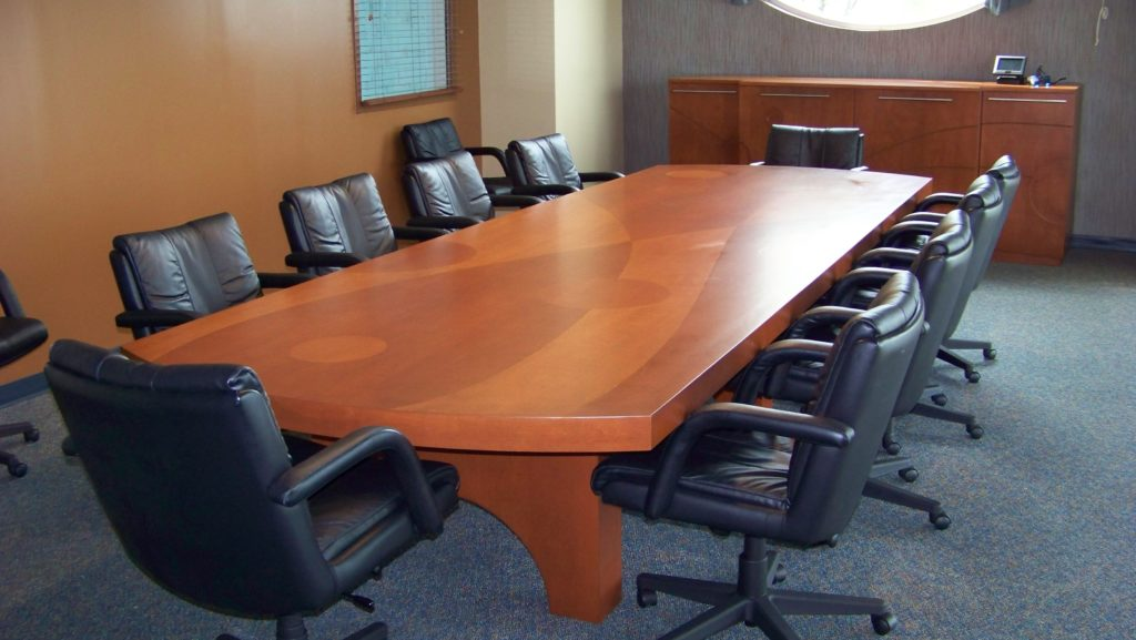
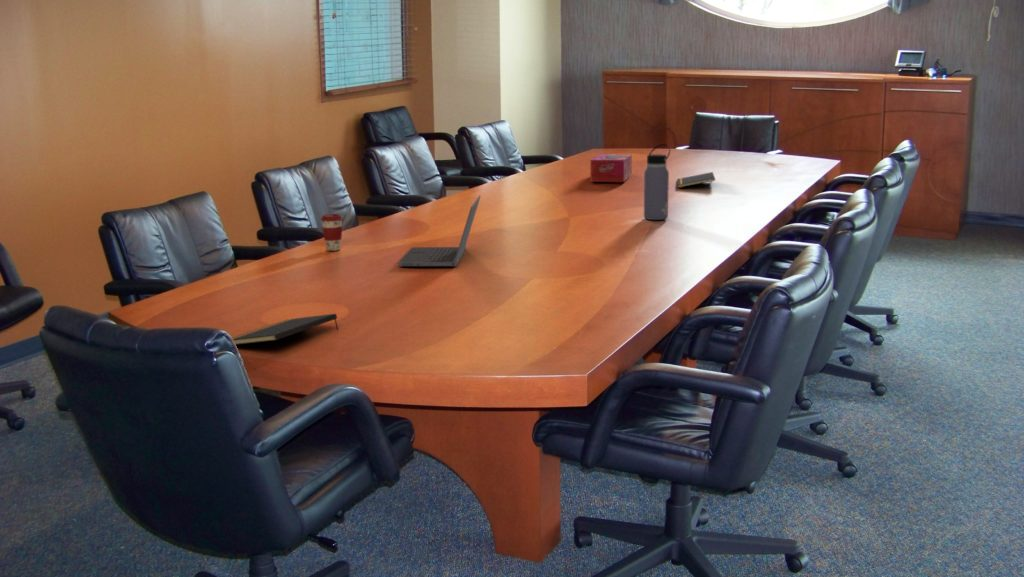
+ tissue box (611, 167)
+ notepad (281, 329)
+ water bottle (657, 182)
+ notepad (695, 179)
+ laptop computer (440, 247)
+ coffee cup (332, 232)
